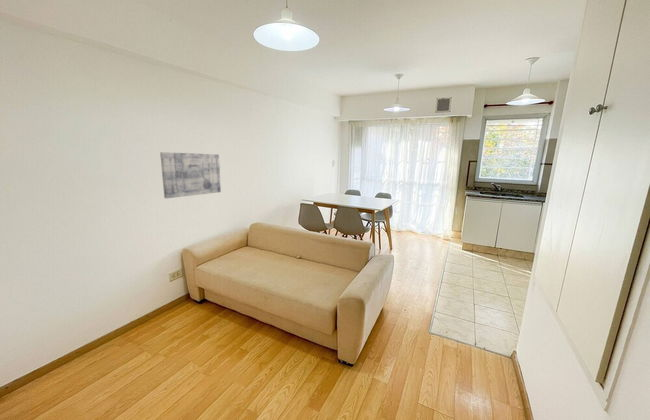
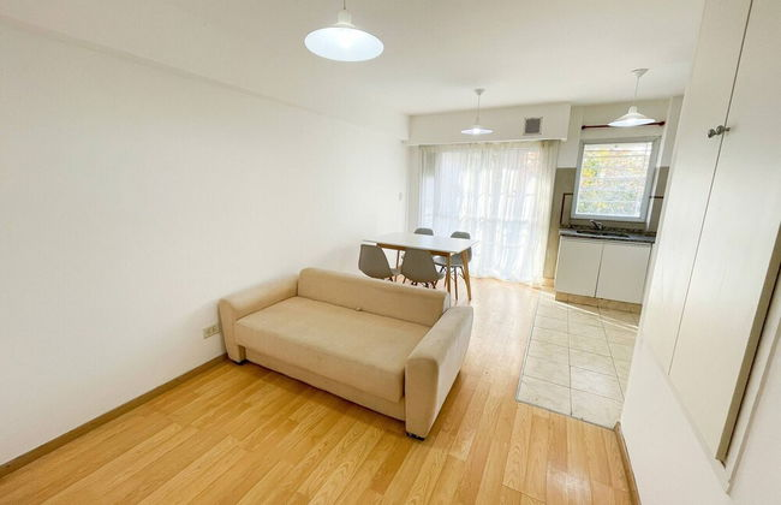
- wall art (193, 174)
